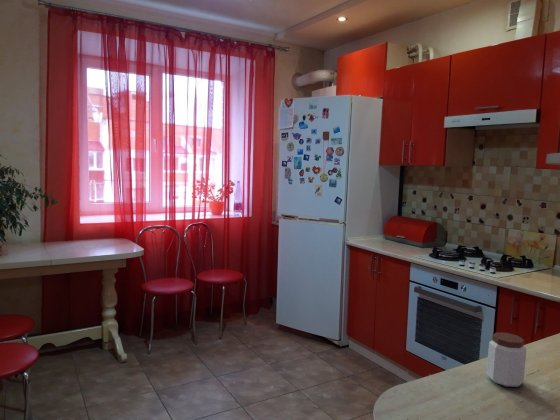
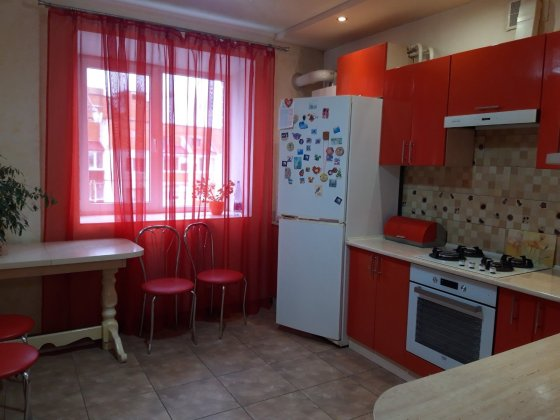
- peanut butter (506, 358)
